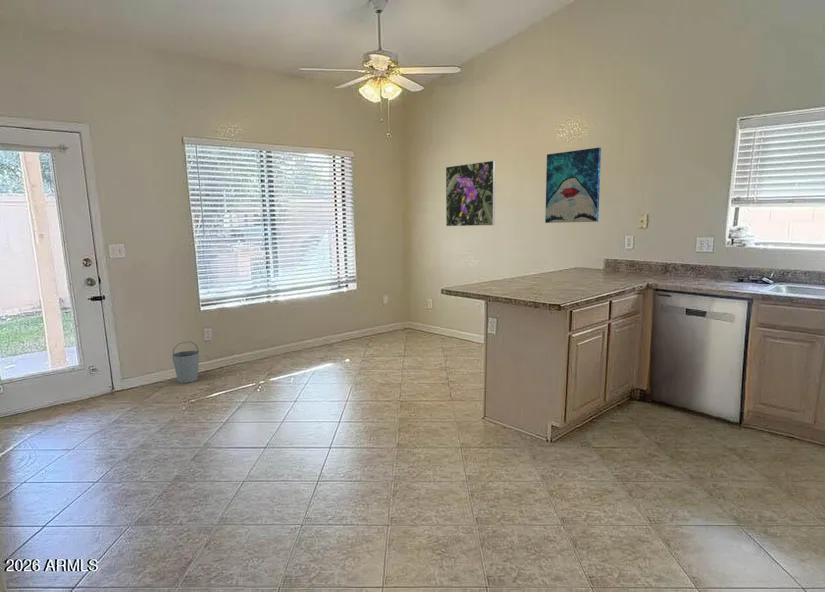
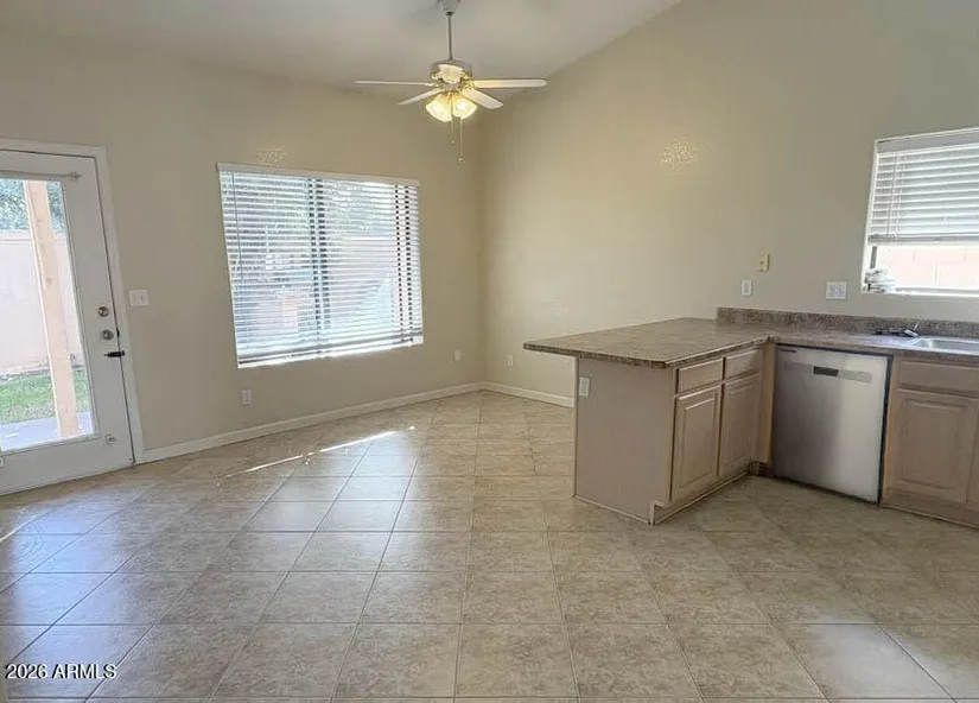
- bucket (186, 361)
- wall art (571, 187)
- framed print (469, 195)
